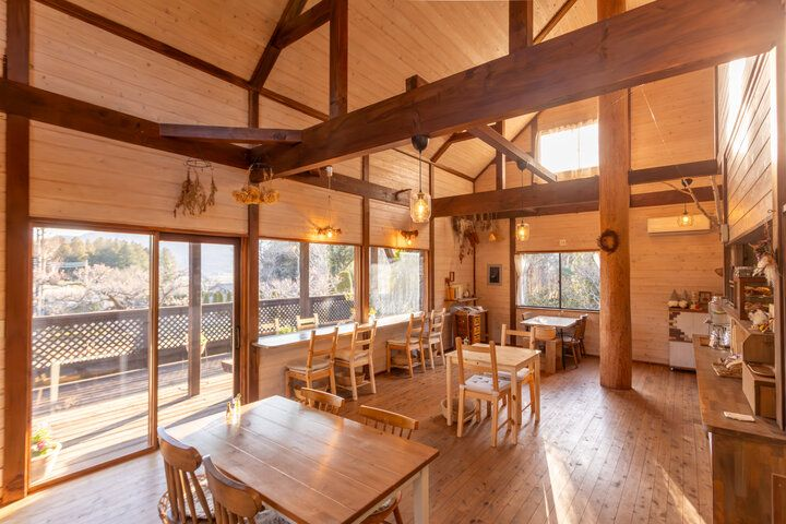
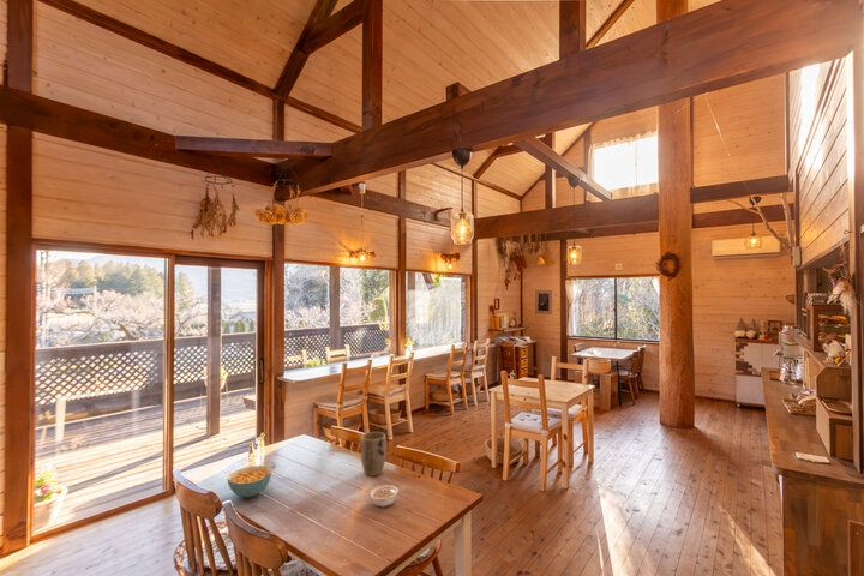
+ cereal bowl (250, 484)
+ legume (383, 496)
+ plant pot (373, 454)
